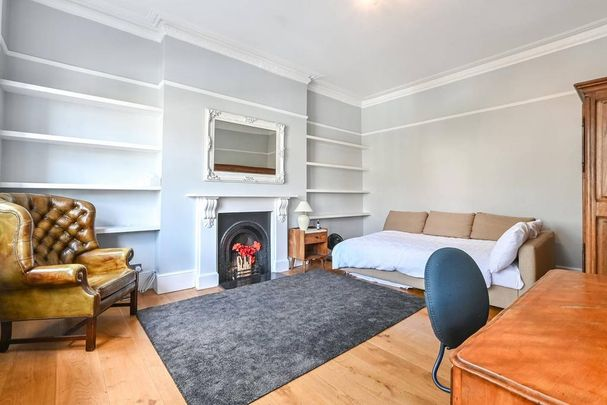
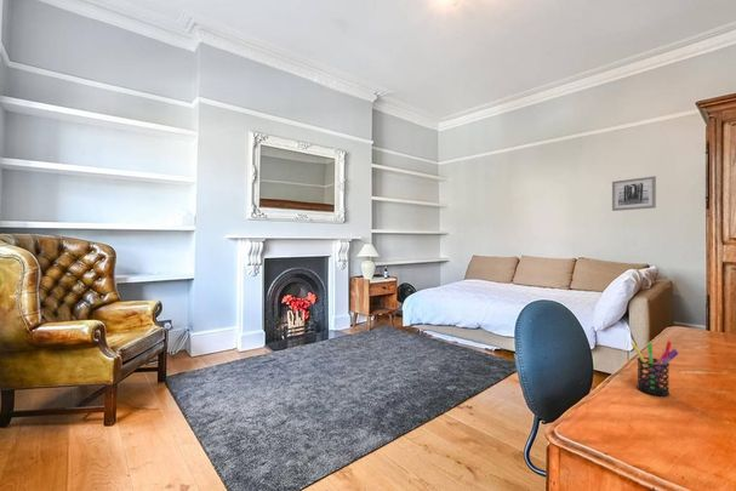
+ pen holder (654, 364)
+ wall art (633, 194)
